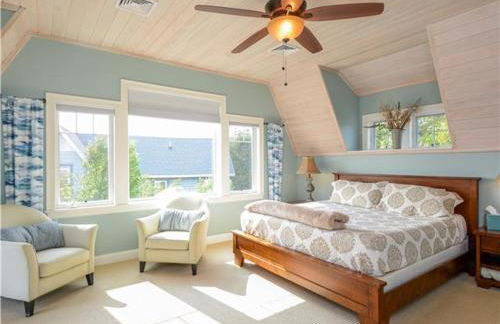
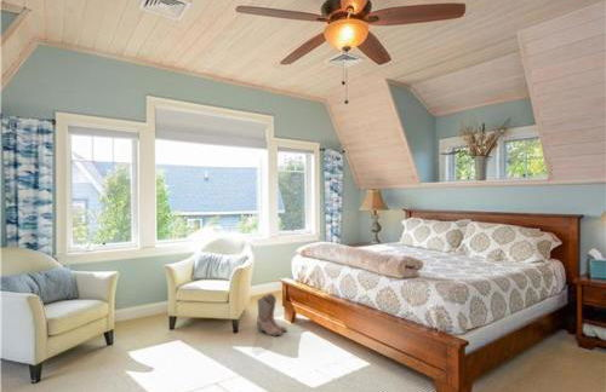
+ boots (271, 312)
